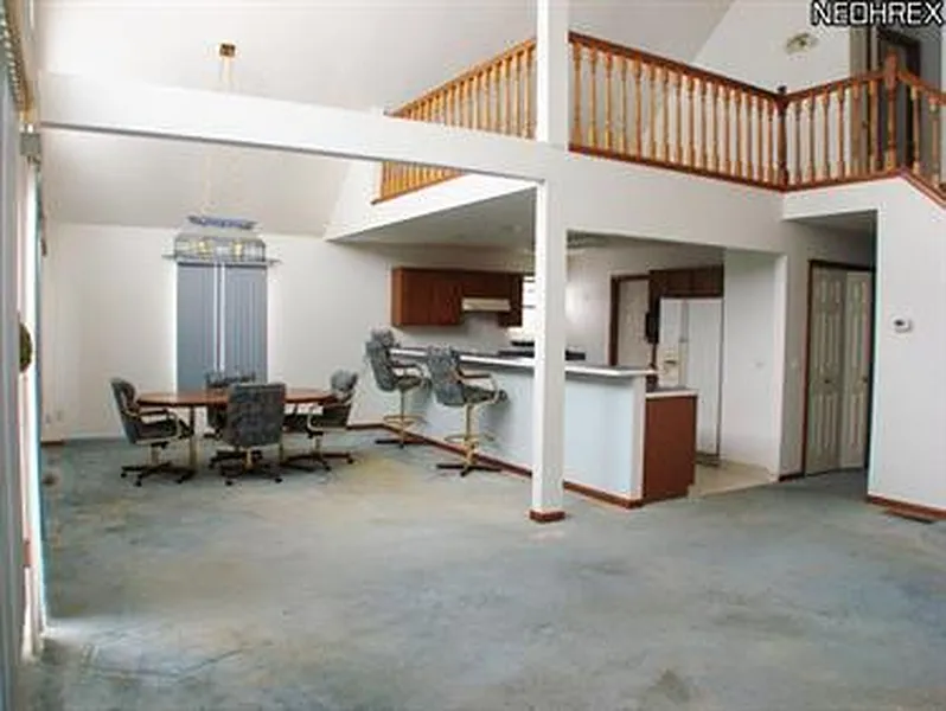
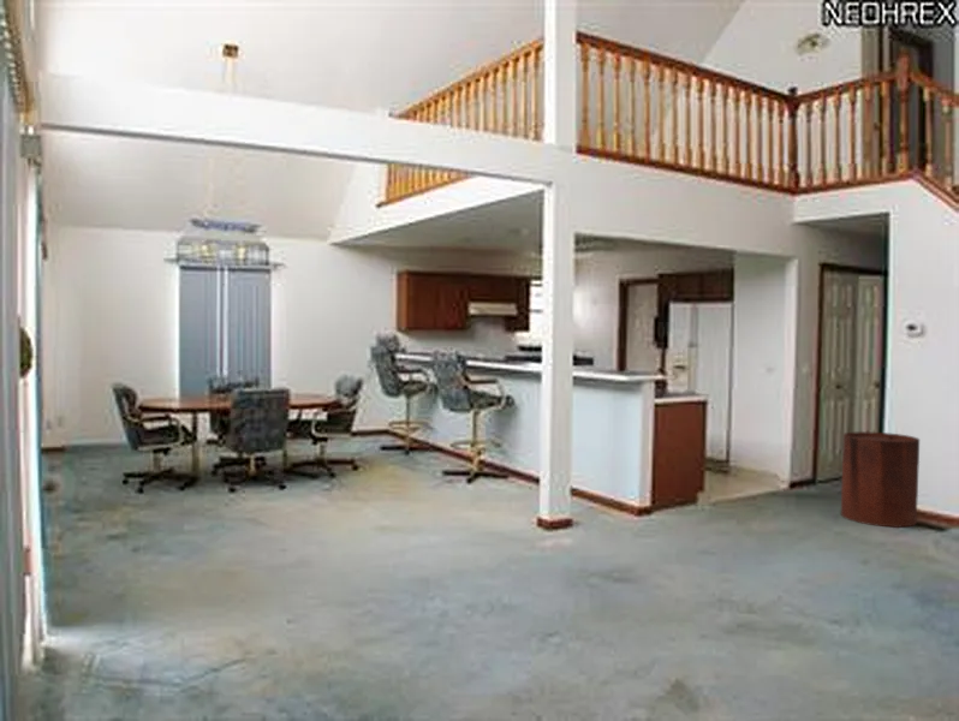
+ trash can (878, 477)
